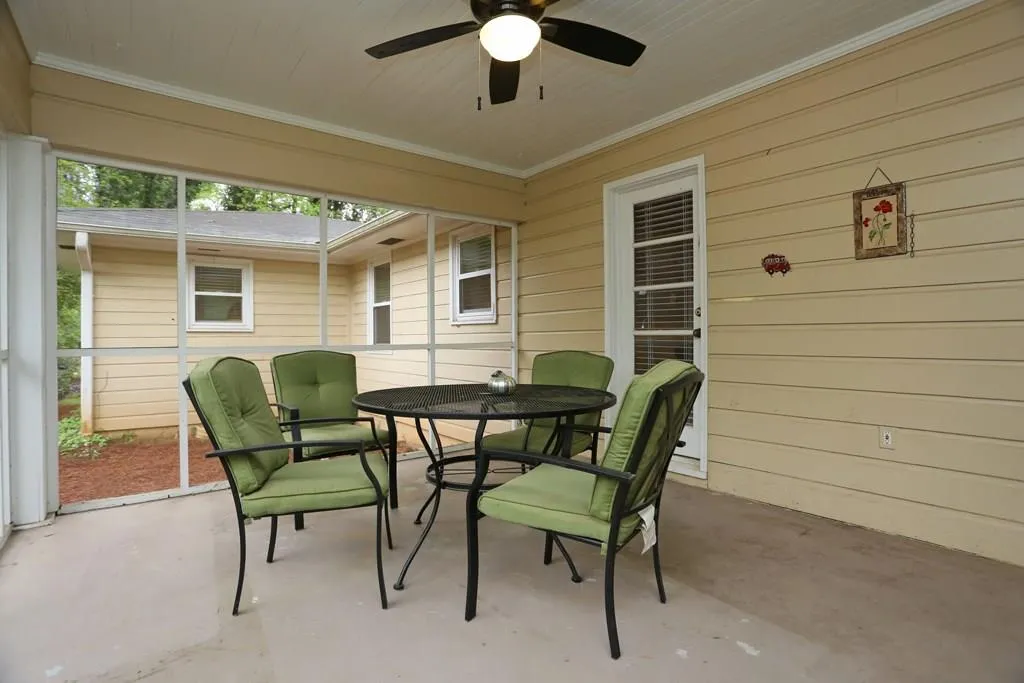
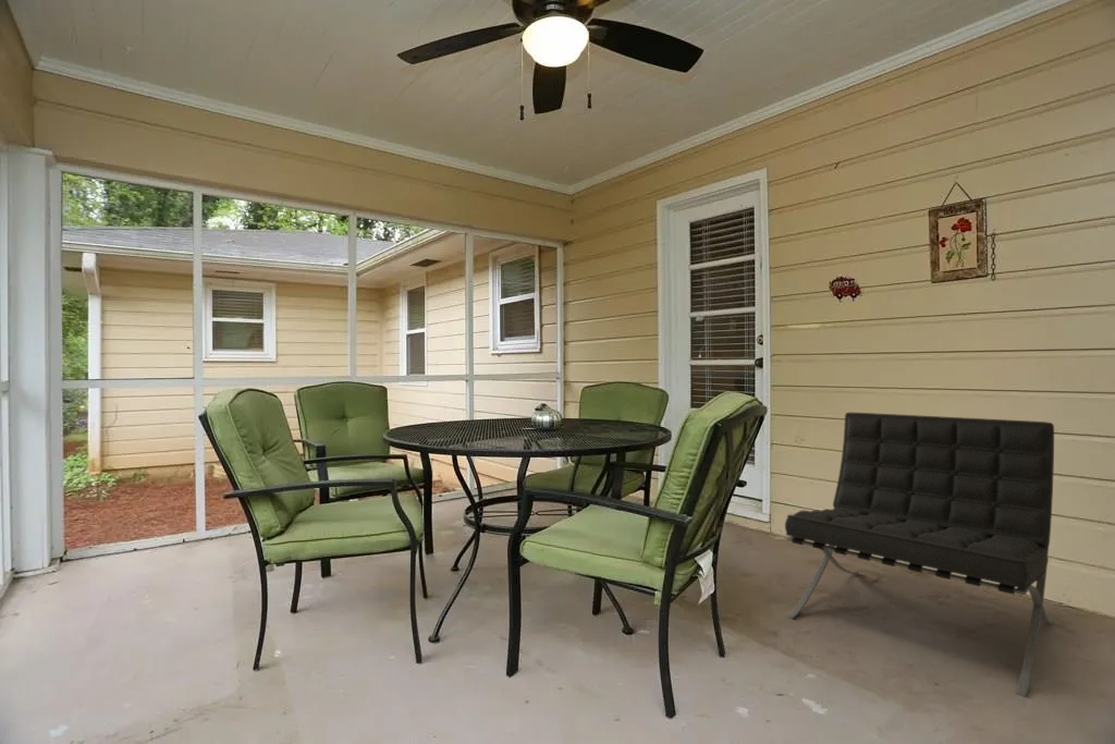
+ lounge chair (918, 520)
